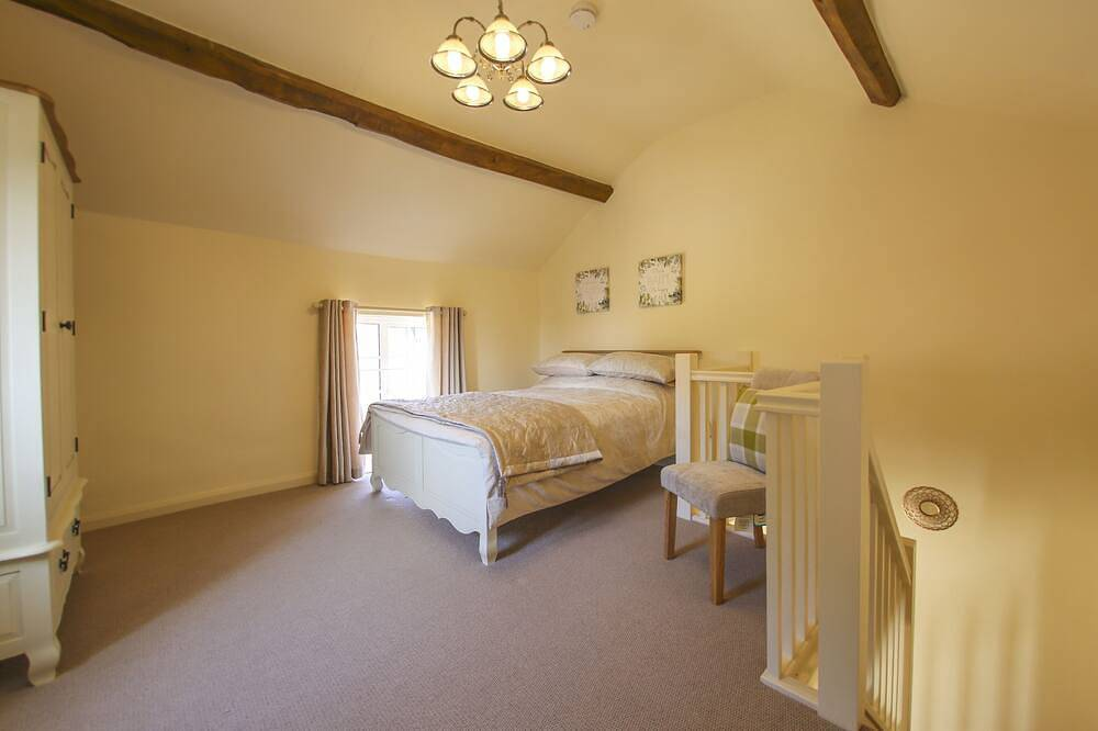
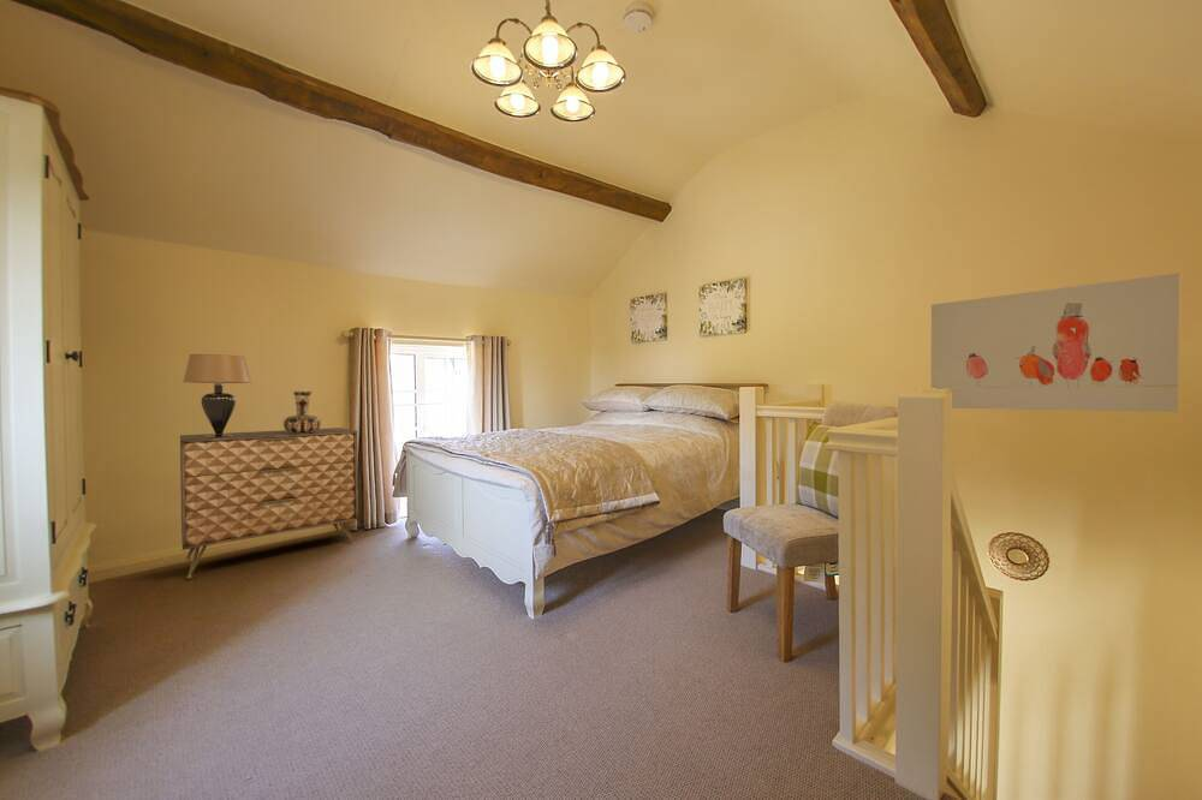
+ wall art (1036, 350)
+ dresser (273, 491)
+ decorative vase (302, 411)
+ table lamp (218, 395)
